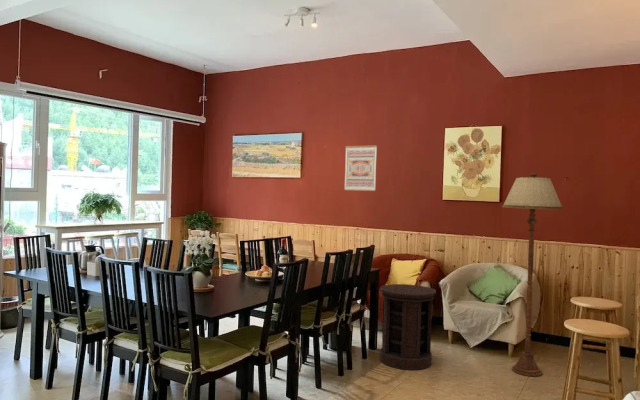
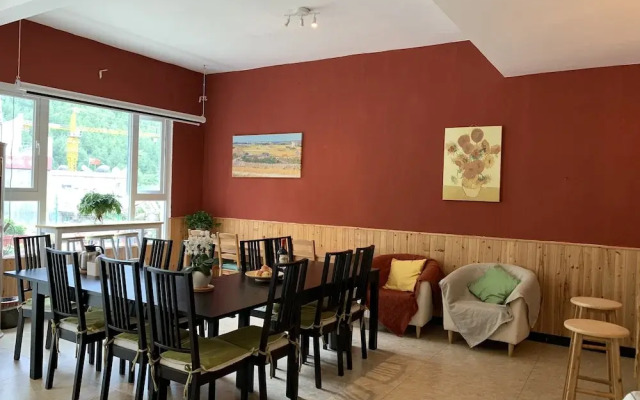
- side table (406, 325)
- wall art (360, 168)
- floor lamp (529, 272)
